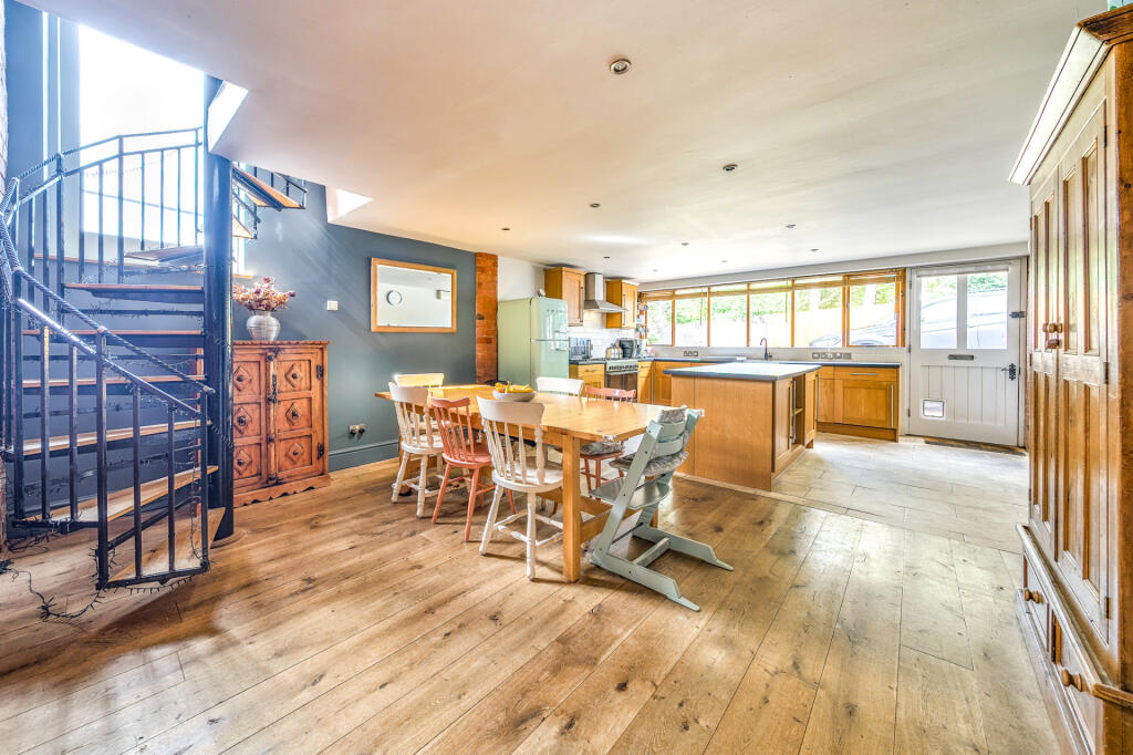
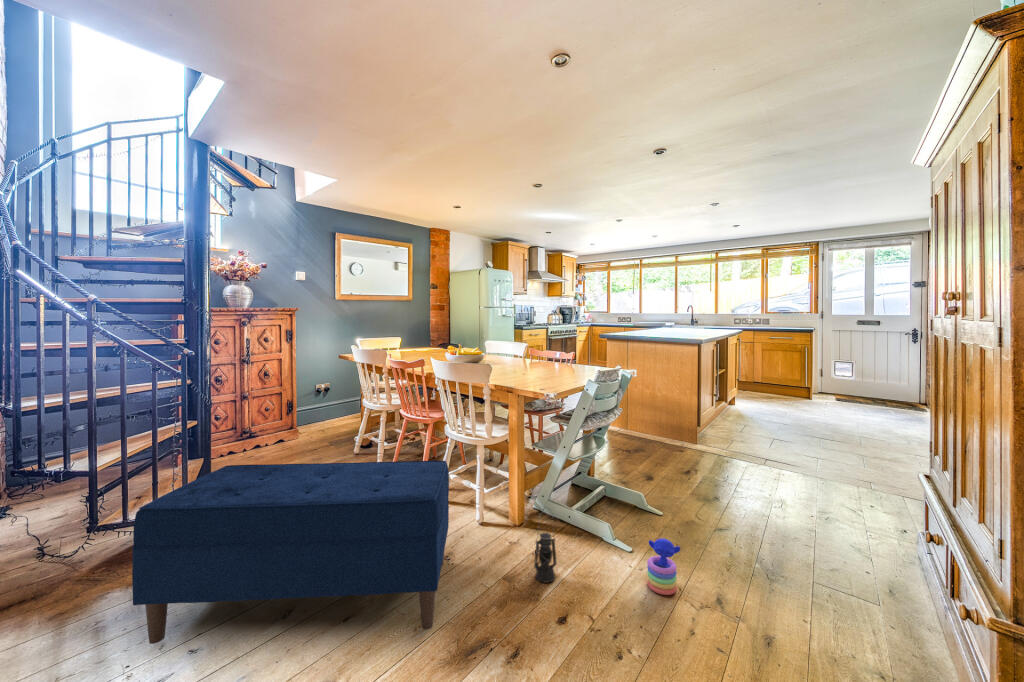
+ lantern (545, 541)
+ bench (317, 539)
+ stacking toy (663, 563)
